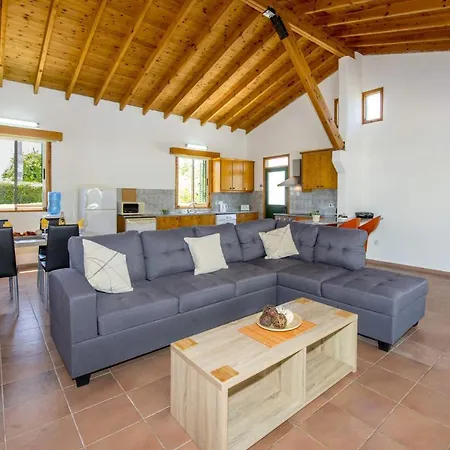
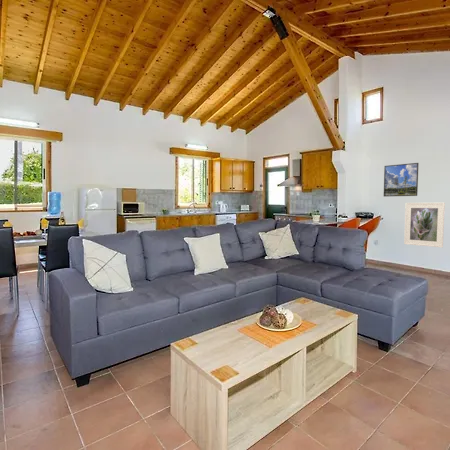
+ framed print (423, 224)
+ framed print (400, 180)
